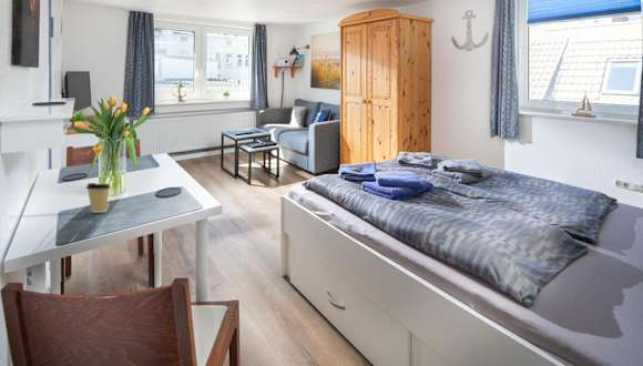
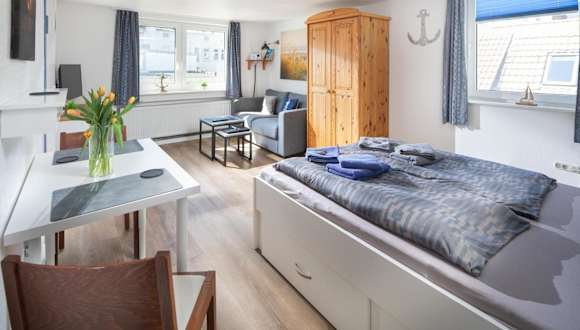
- coffee cup (99, 197)
